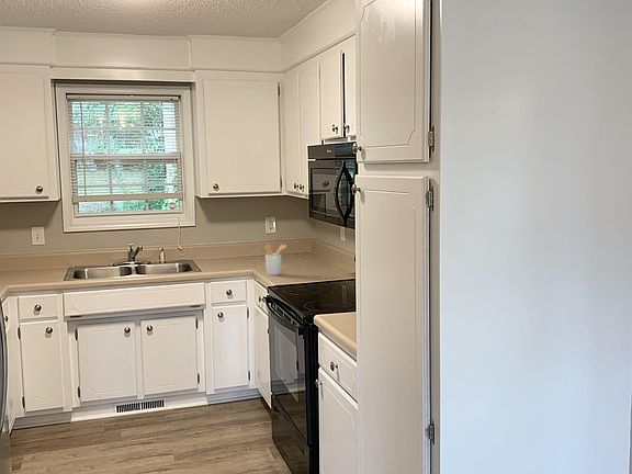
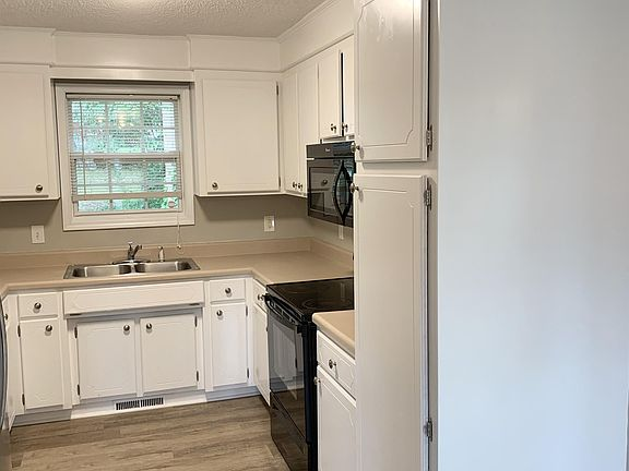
- utensil holder (276, 259)
